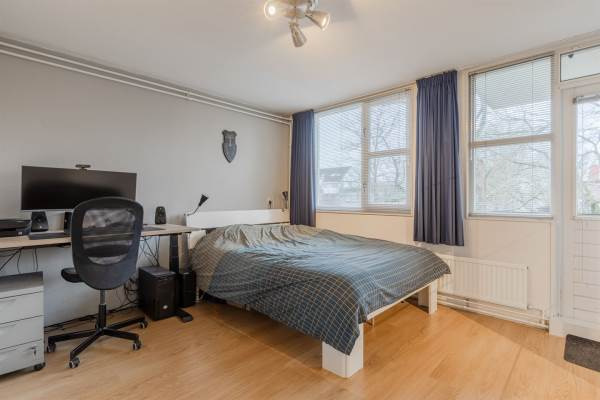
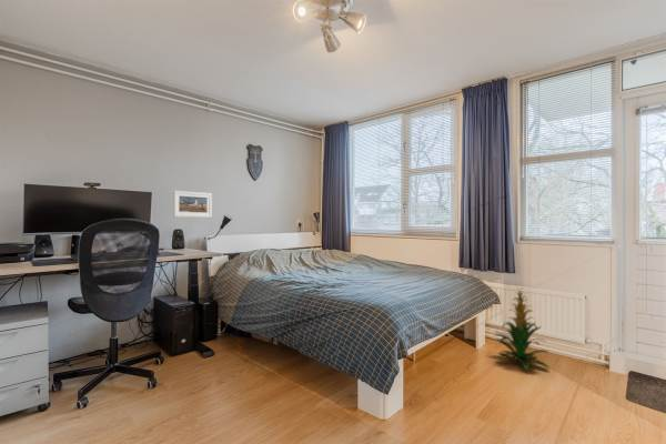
+ indoor plant (521, 323)
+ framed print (193, 204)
